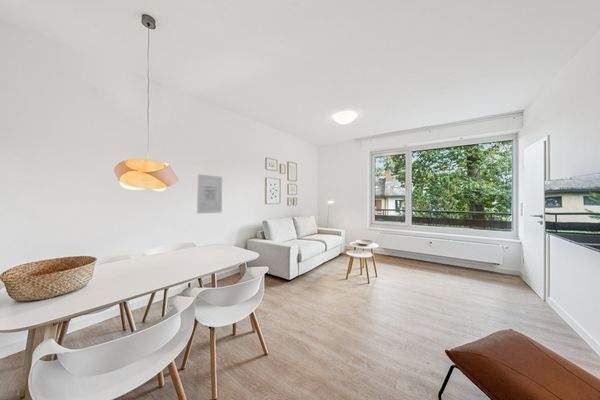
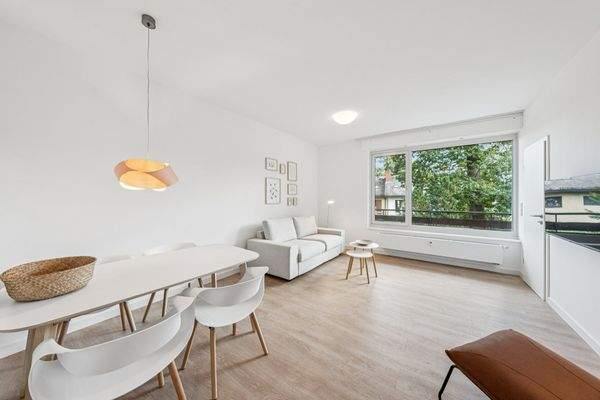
- wall art (210, 194)
